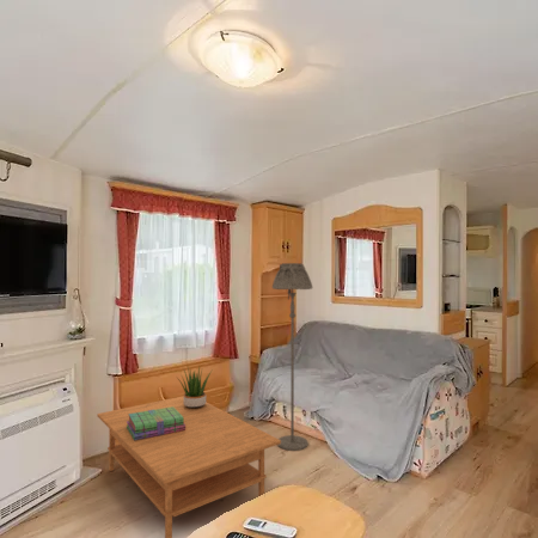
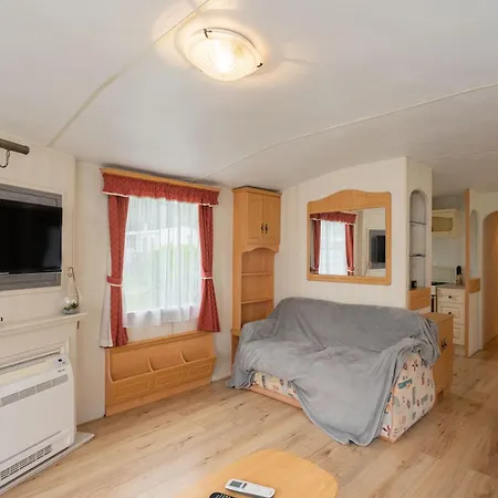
- coffee table (181, 454)
- potted plant (195, 386)
- floor lamp (292, 353)
- stack of books (155, 421)
